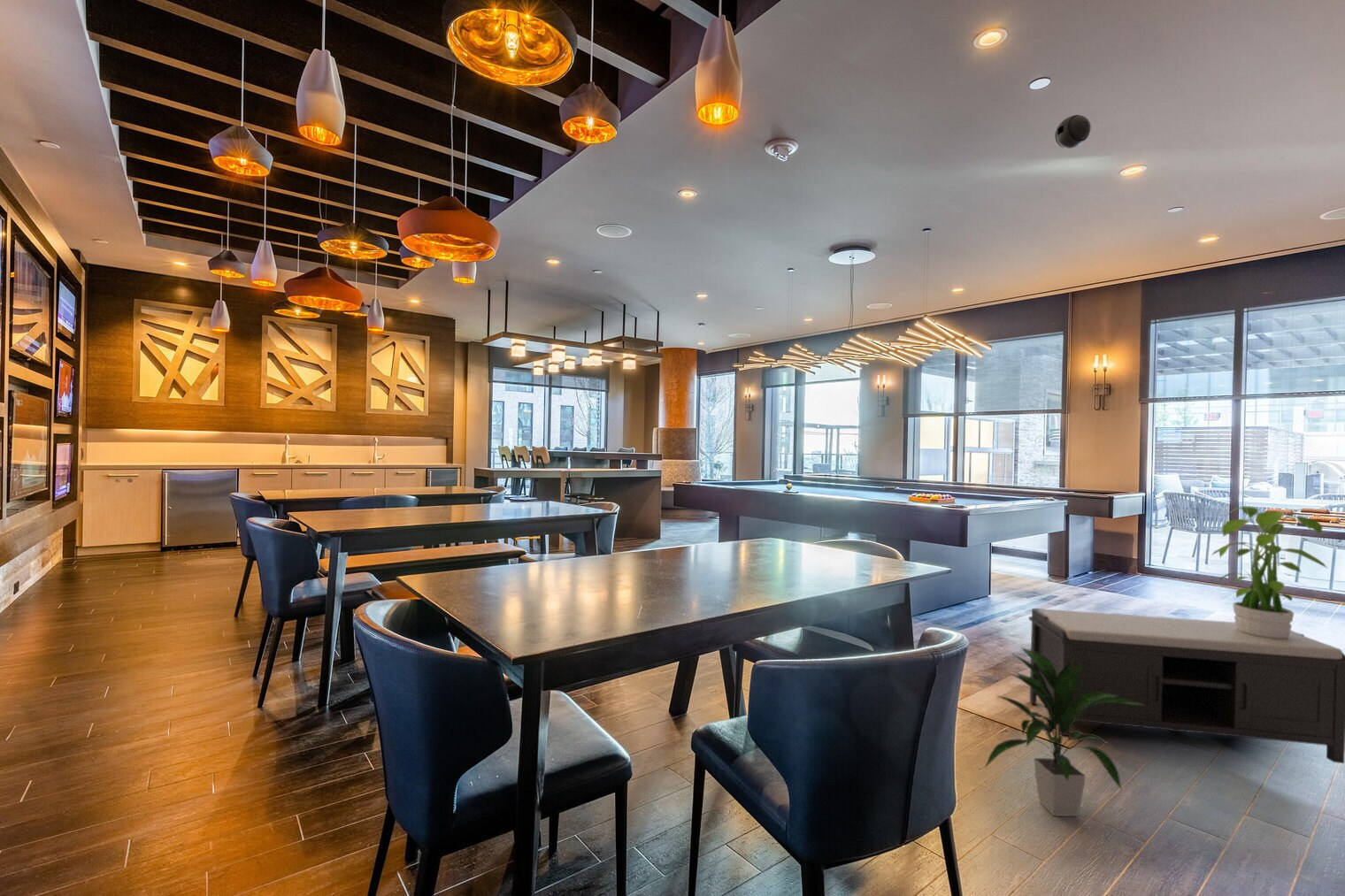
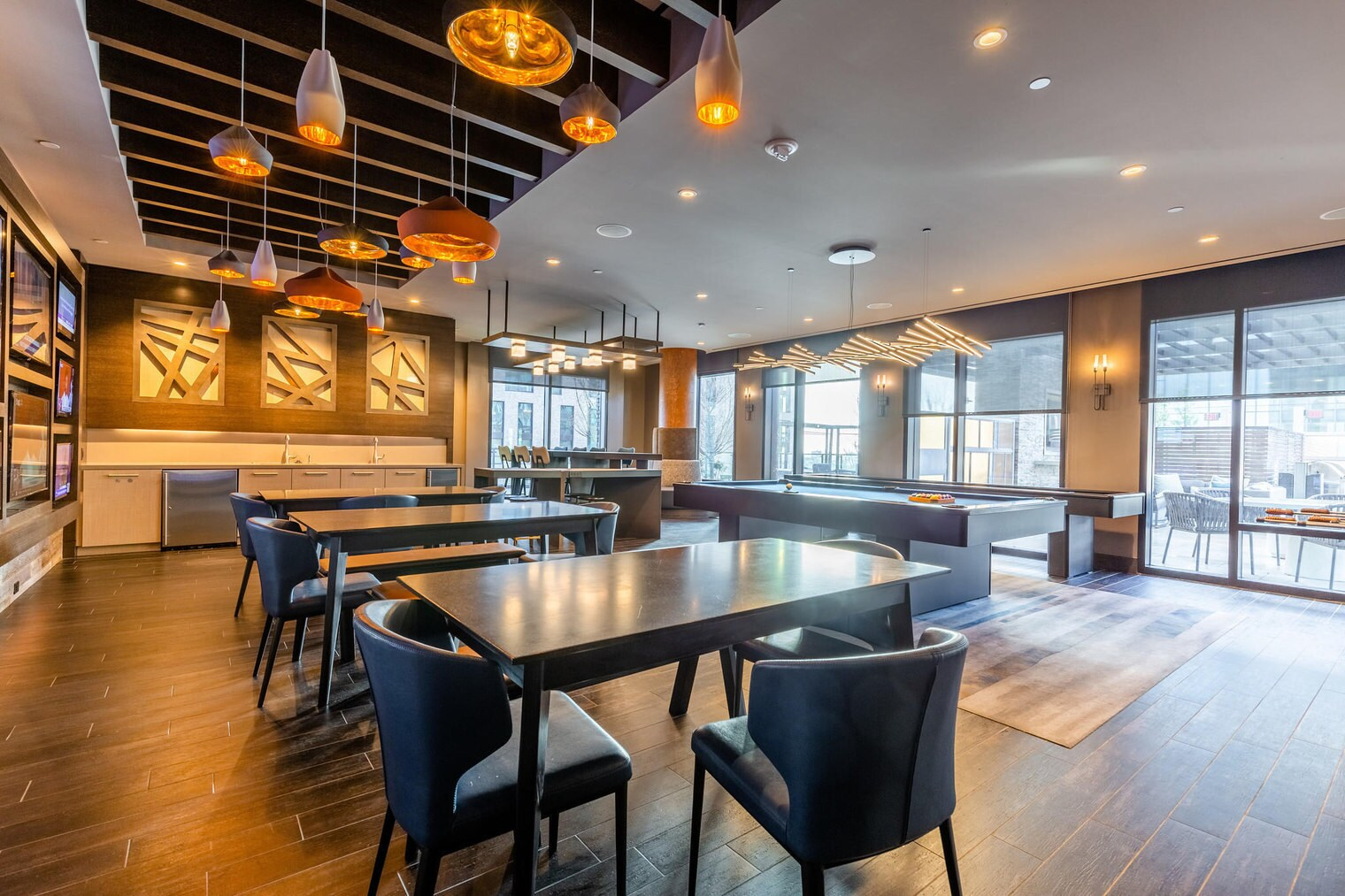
- potted plant (1269, 569)
- indoor plant (1052, 727)
- bench (1172, 678)
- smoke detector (1072, 132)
